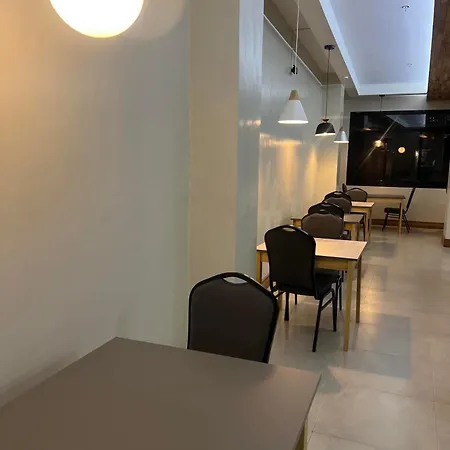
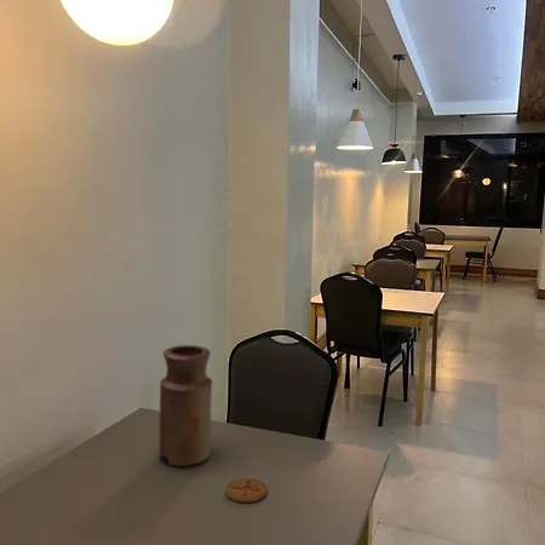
+ coaster (246, 489)
+ vase (185, 403)
